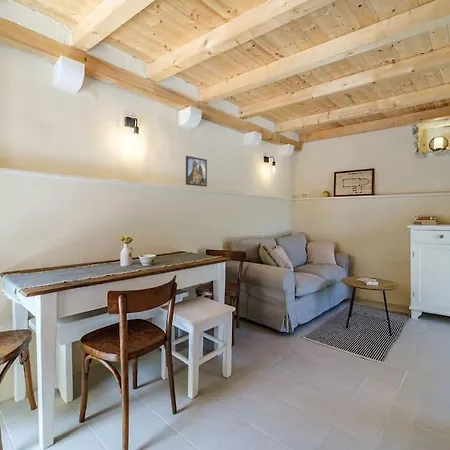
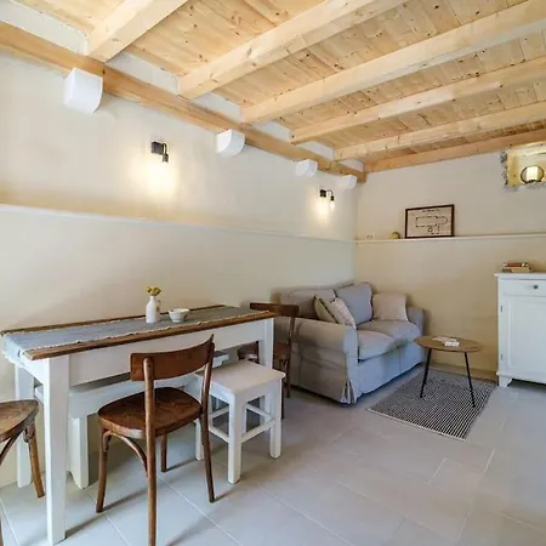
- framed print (196, 171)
